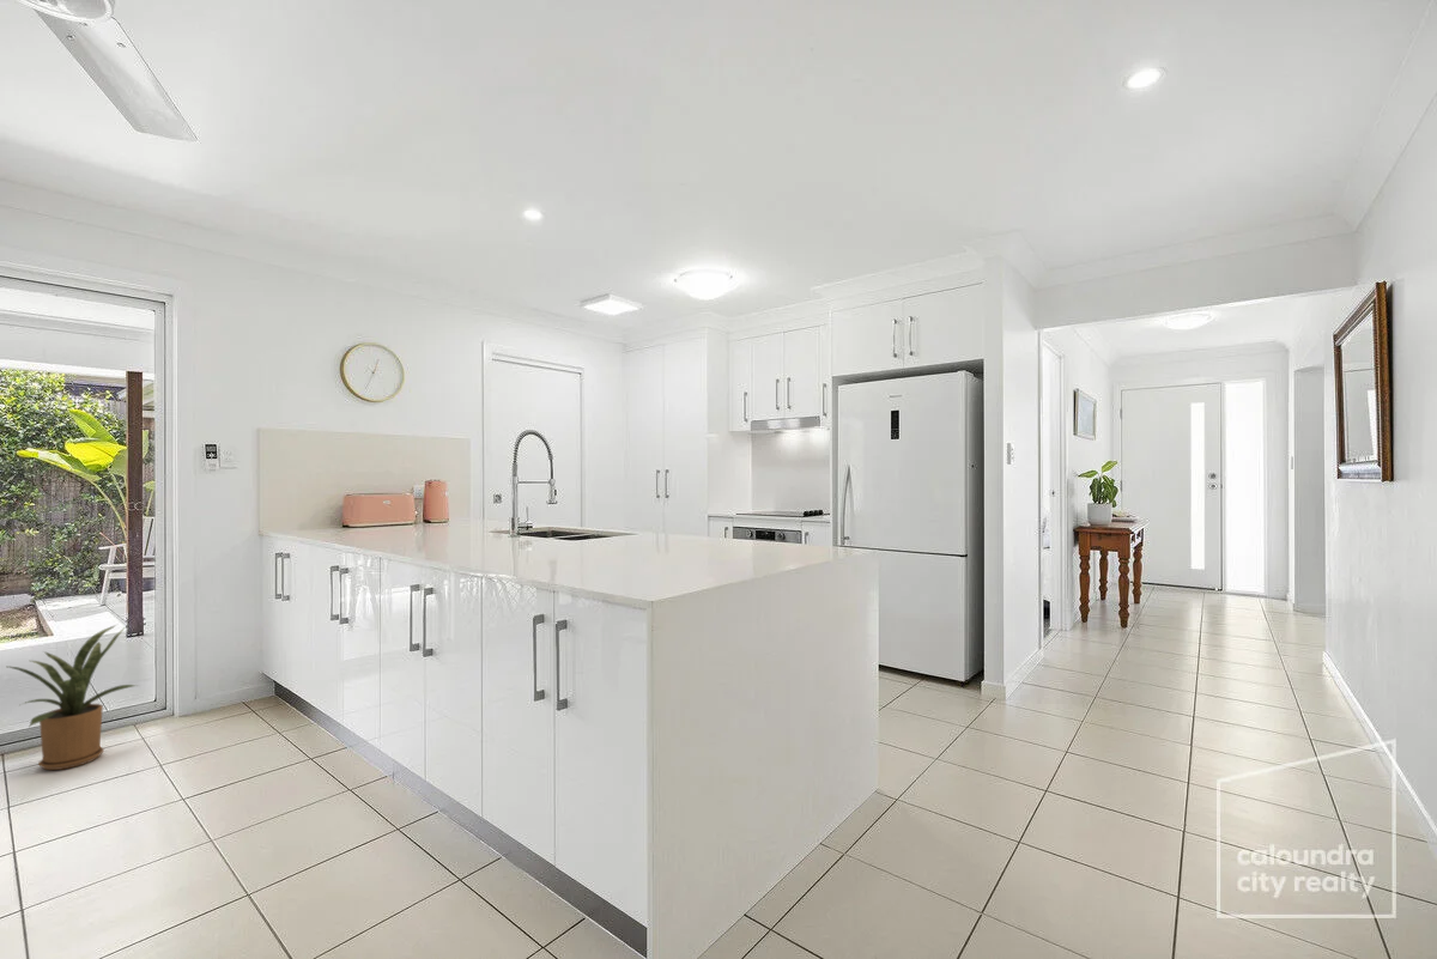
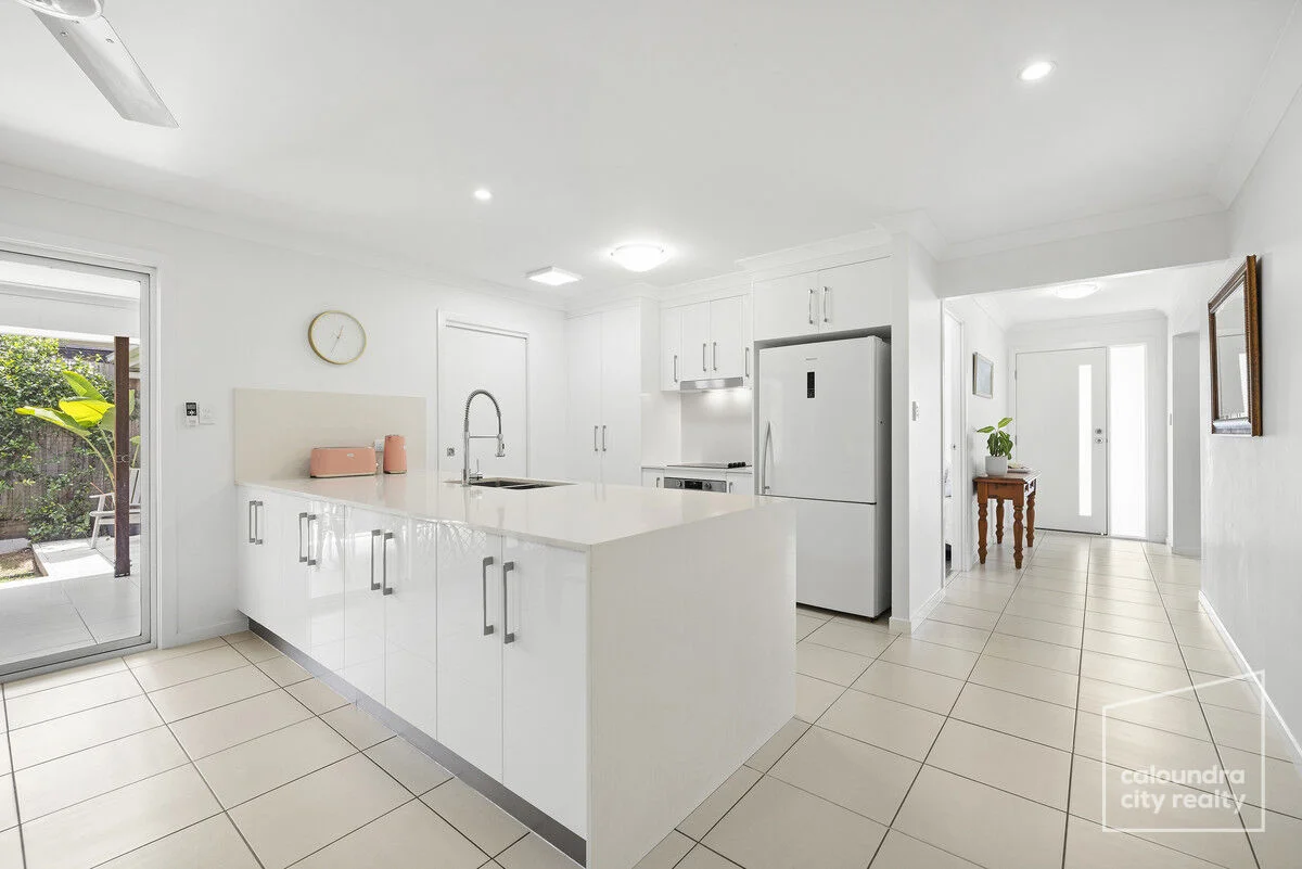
- house plant (66, 697)
